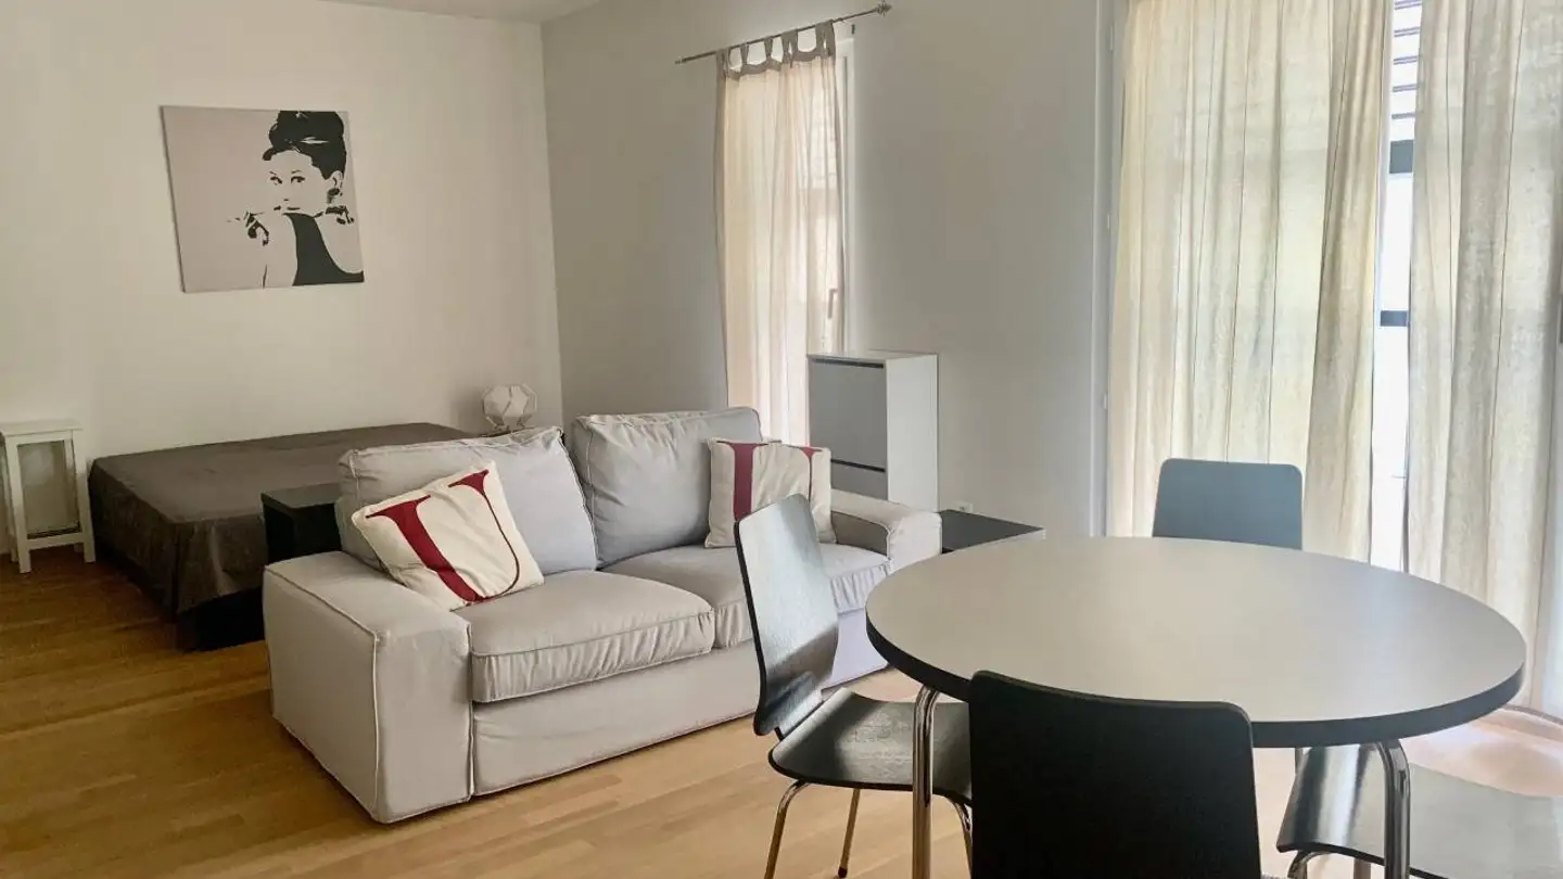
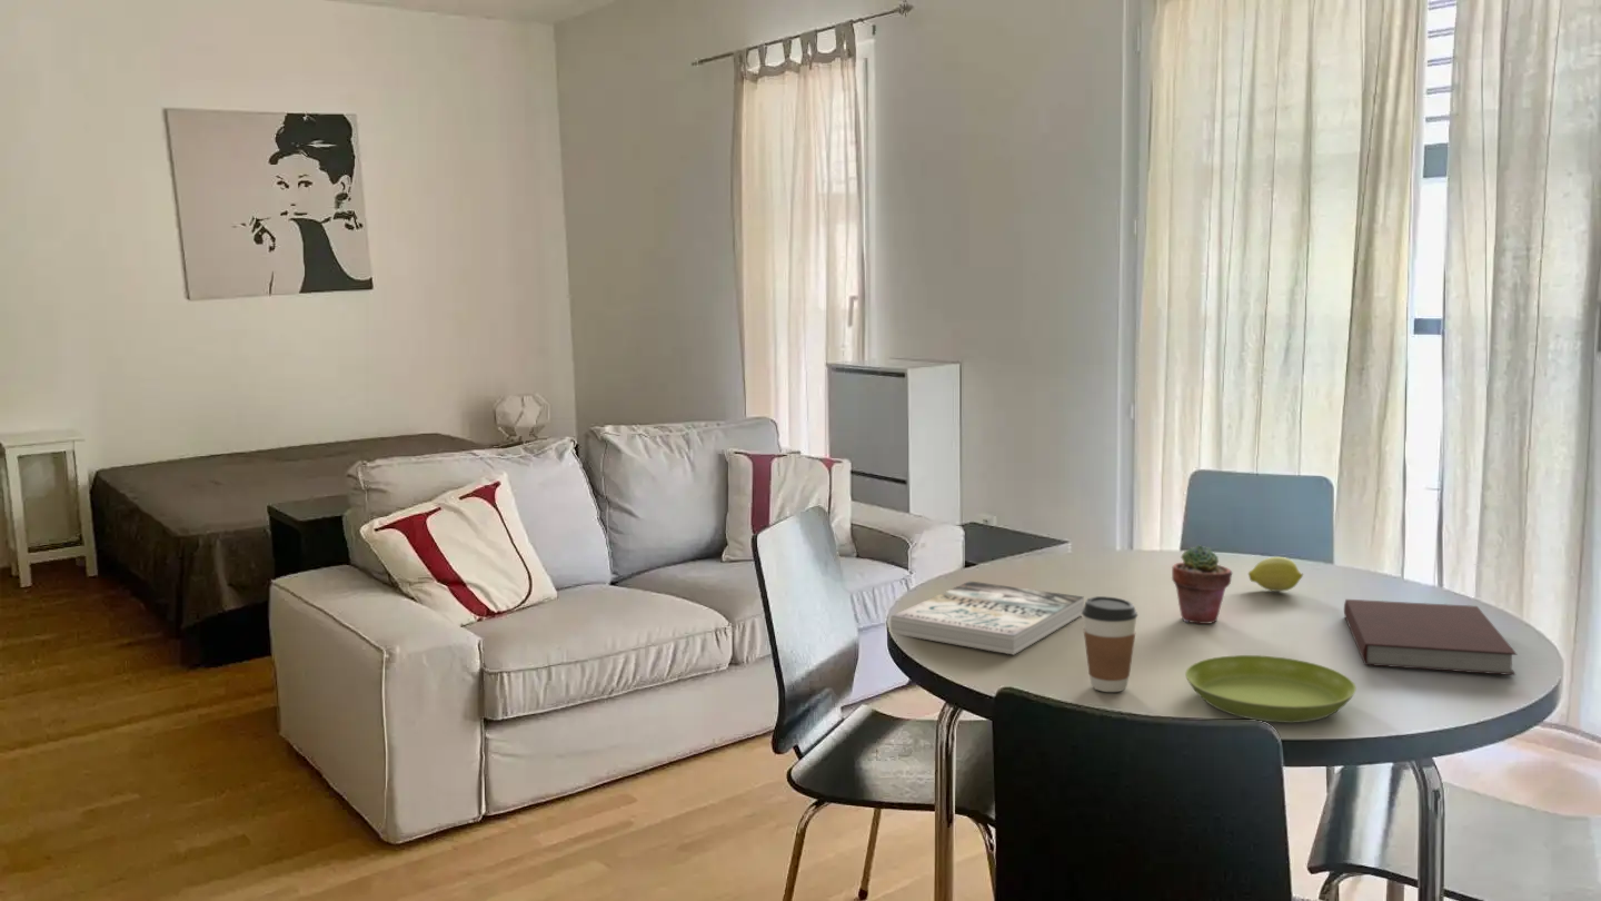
+ fruit (1274, 574)
+ potted succulent (1201, 582)
+ notebook (1422, 634)
+ coffee cup (1108, 644)
+ saucer (1267, 690)
+ book (988, 614)
